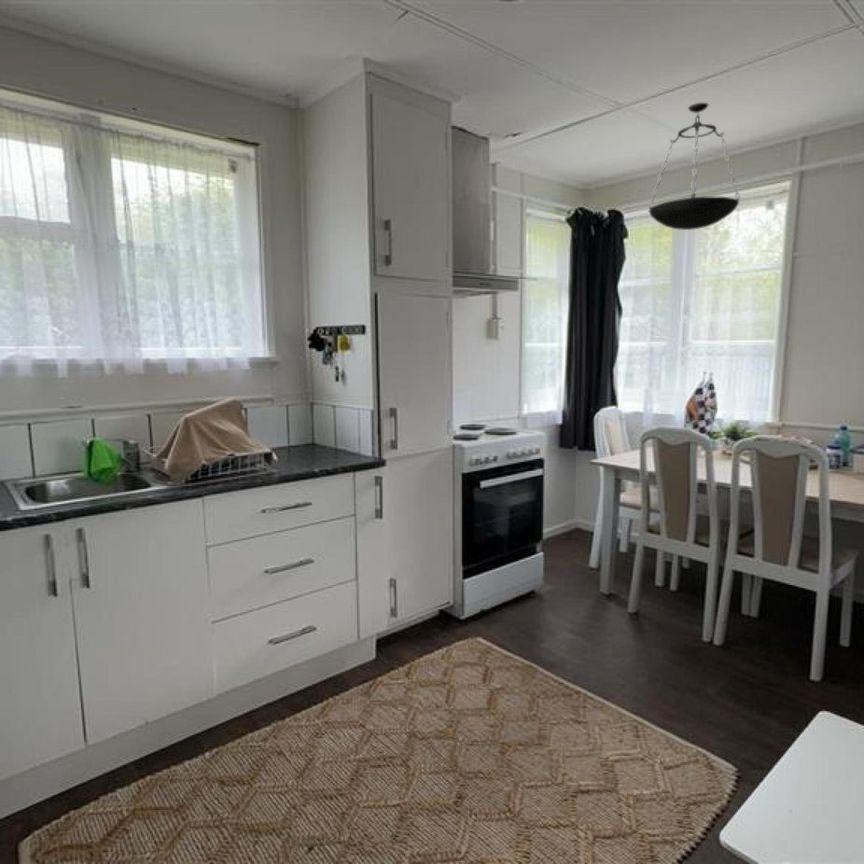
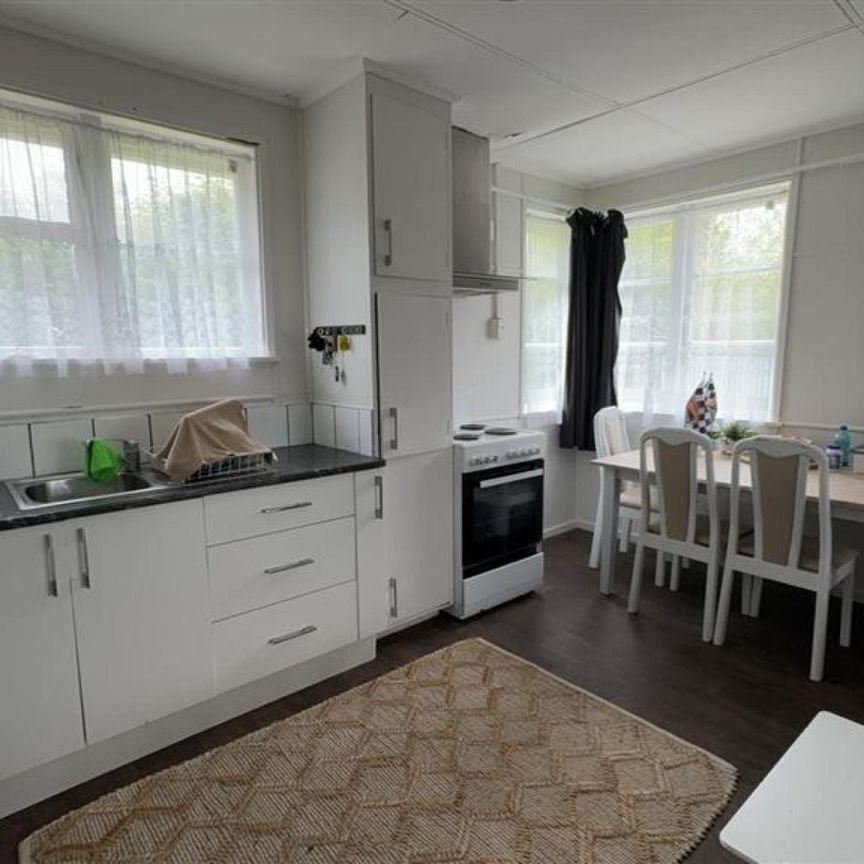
- pendant lamp (694, 168)
